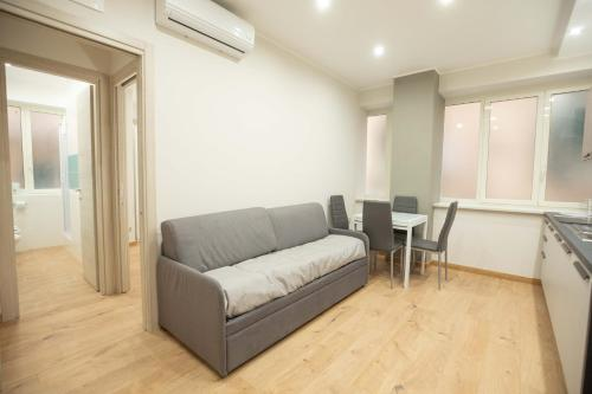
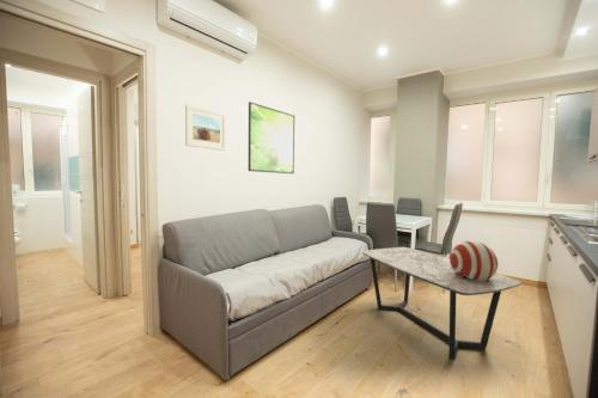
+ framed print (206, 129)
+ decorative container (472, 258)
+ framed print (273, 141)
+ coffee table (432, 283)
